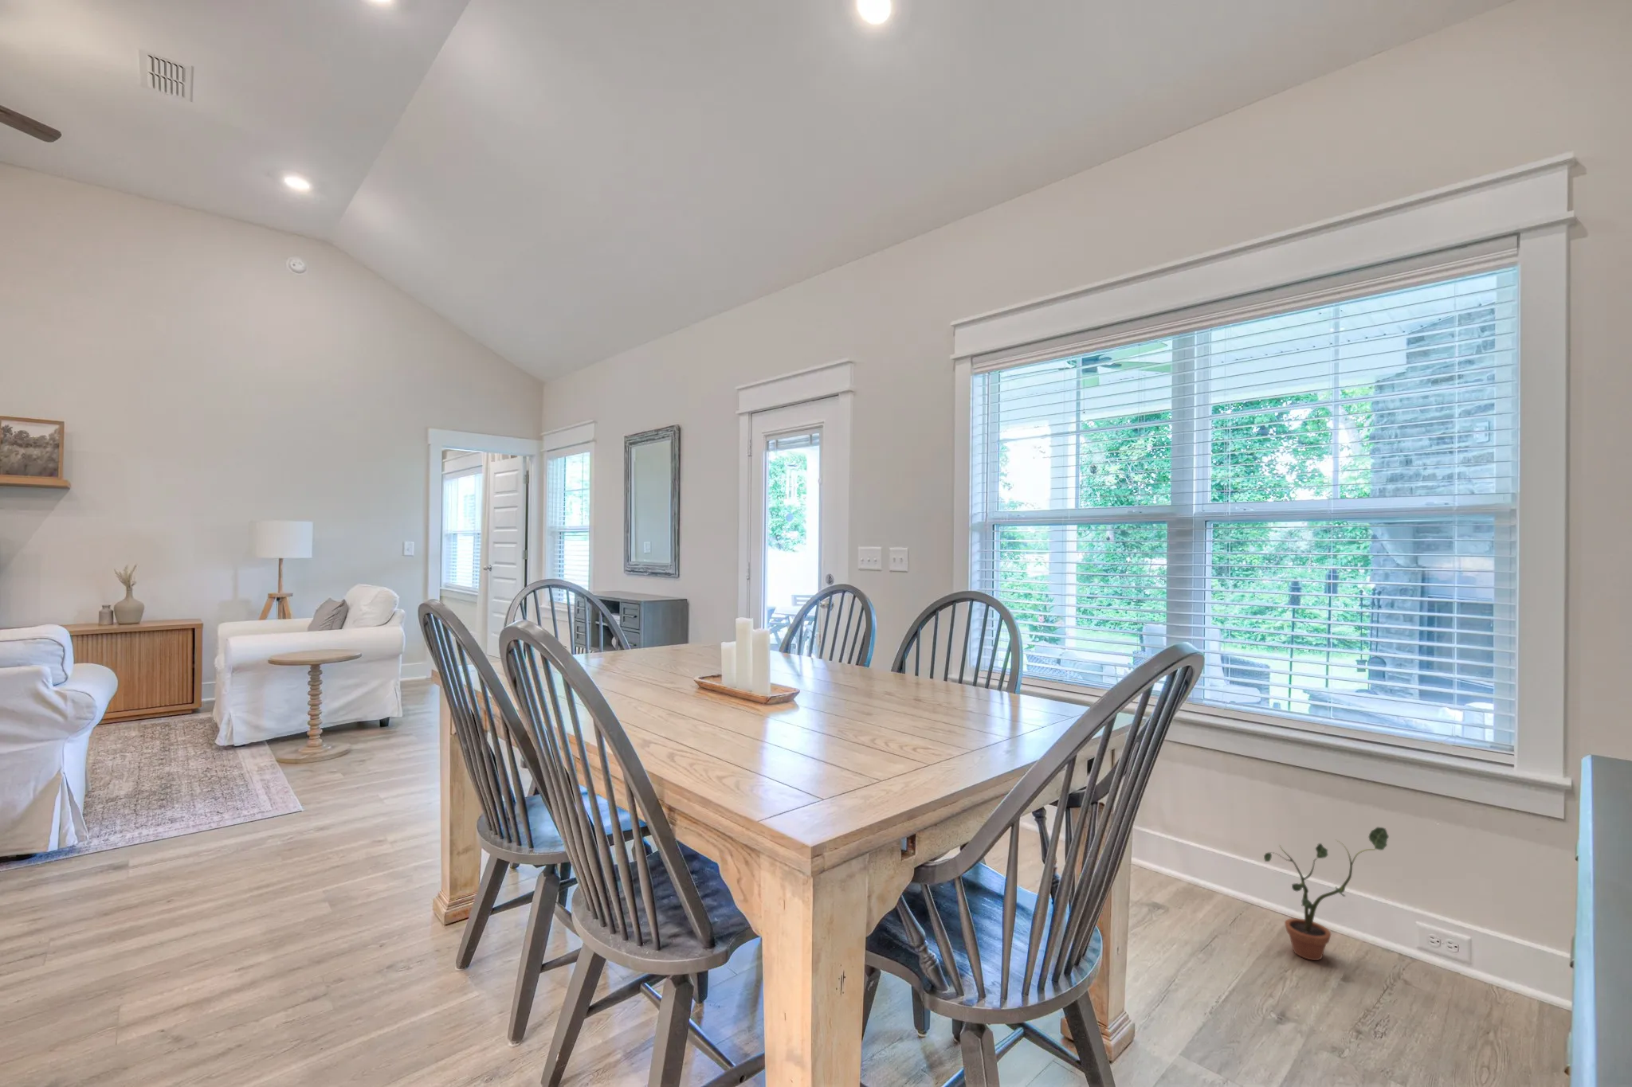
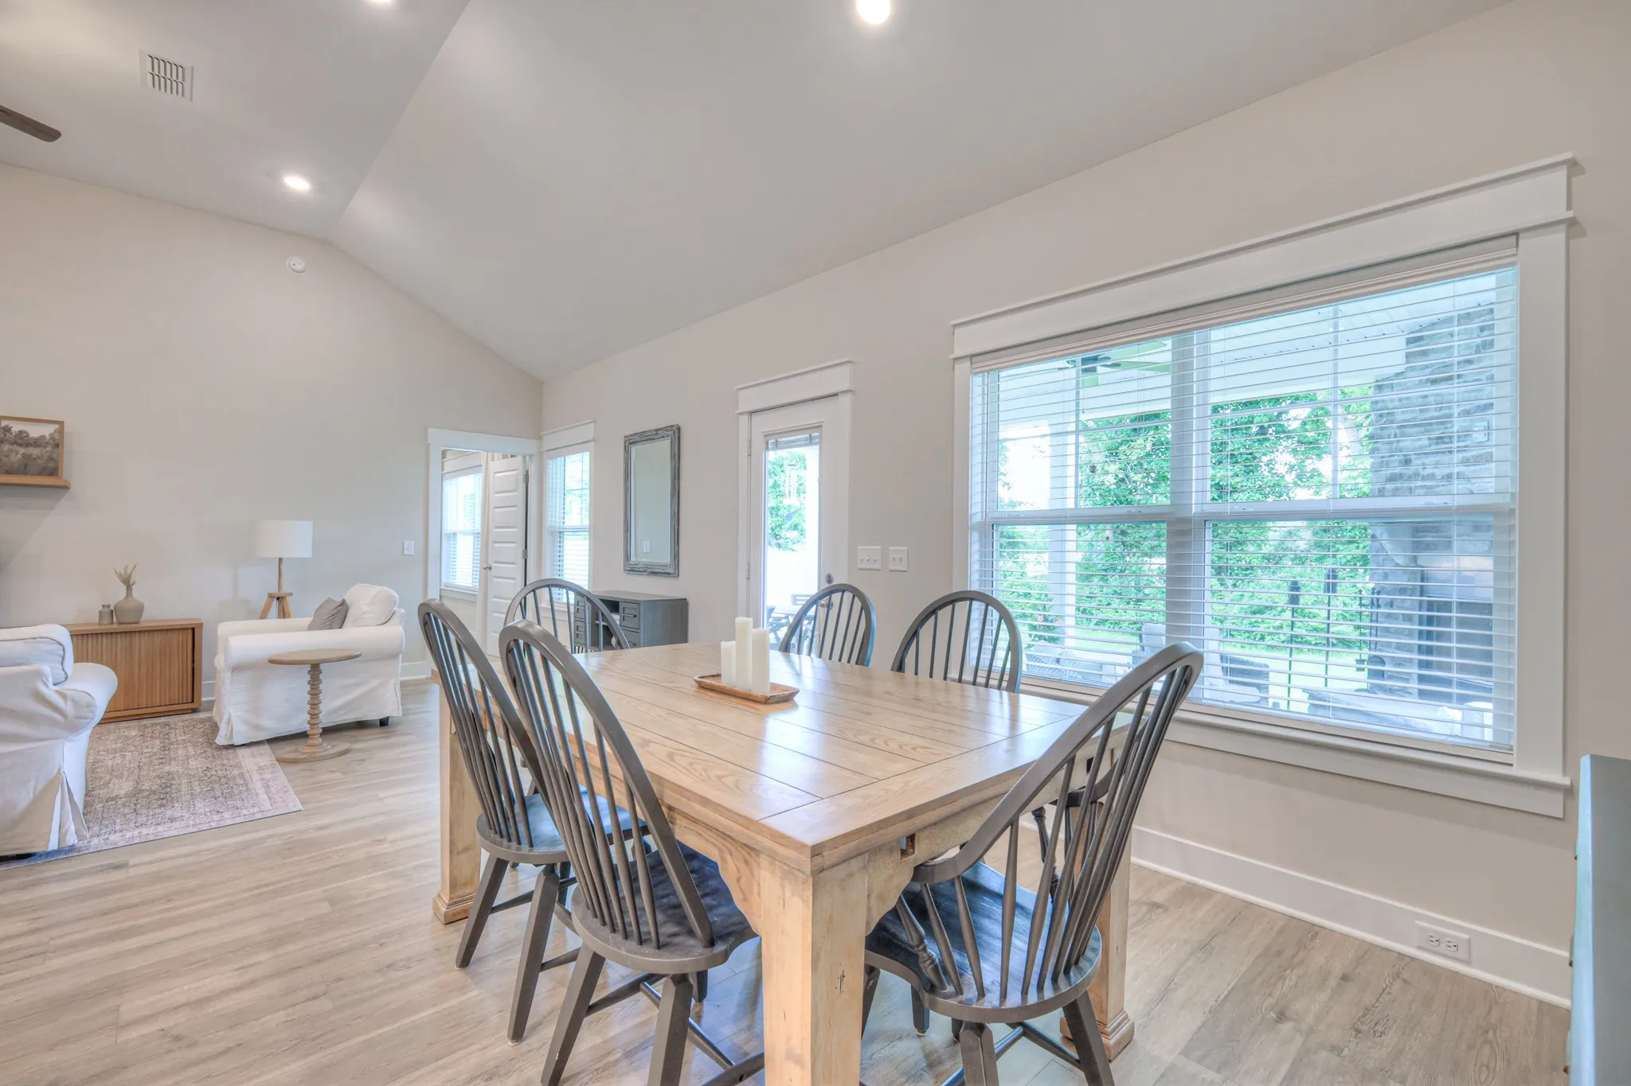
- potted plant (1323, 894)
